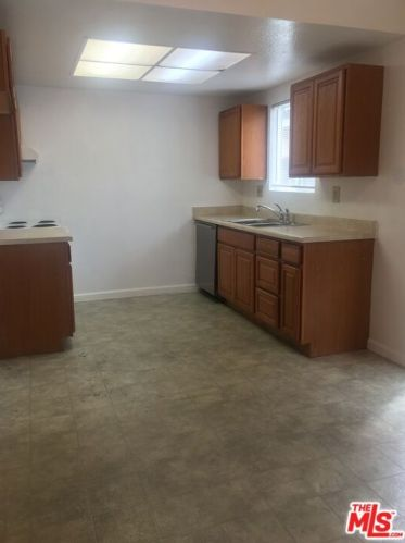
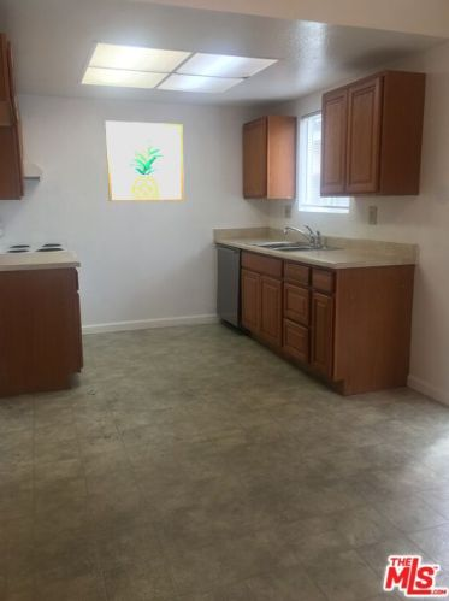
+ wall art (146, 163)
